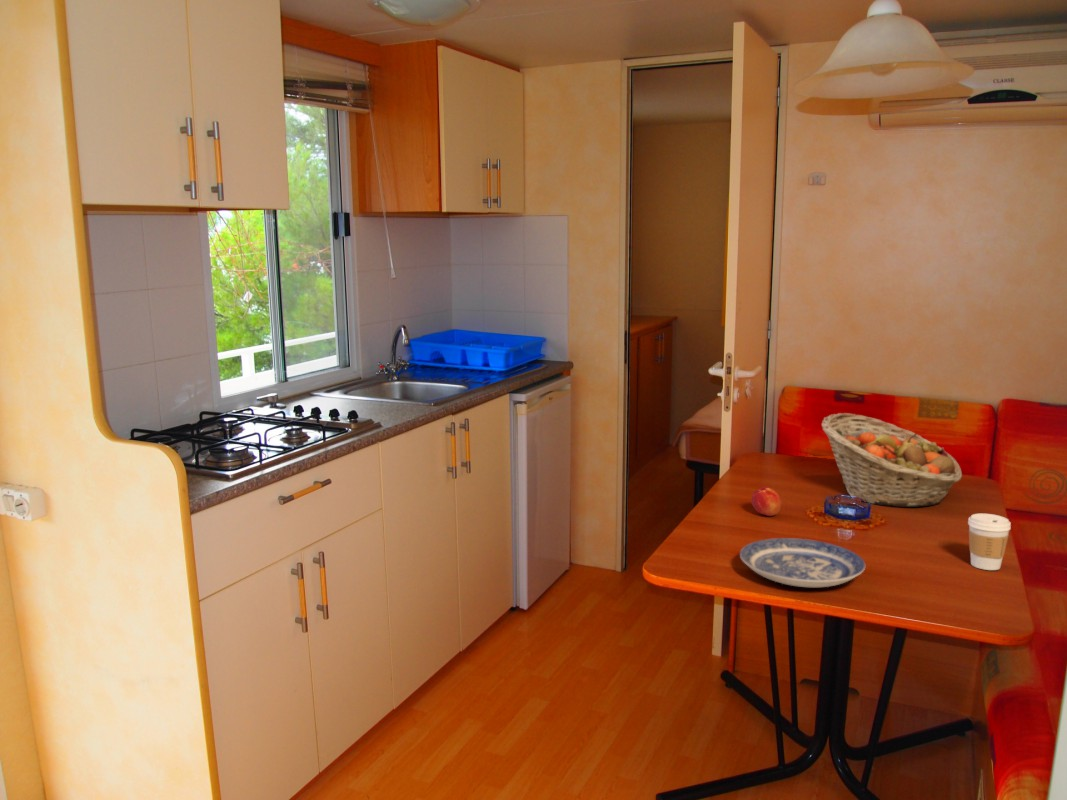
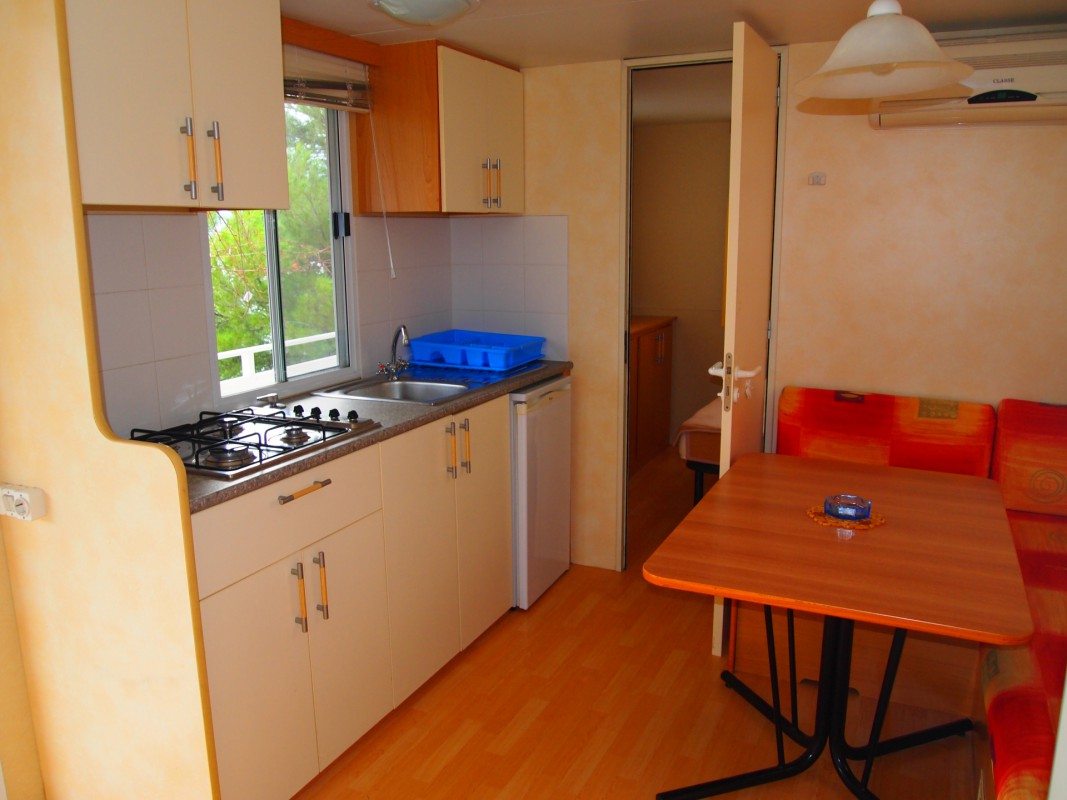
- fruit basket (889, 457)
- peach (767, 501)
- coffee cup (987, 540)
- plate (800, 566)
